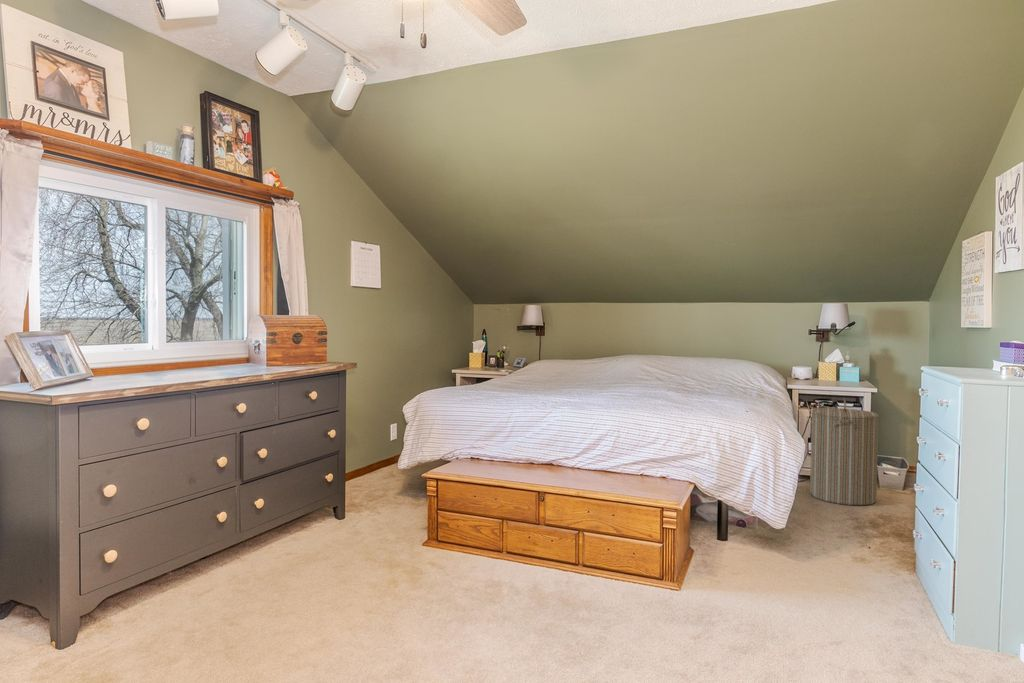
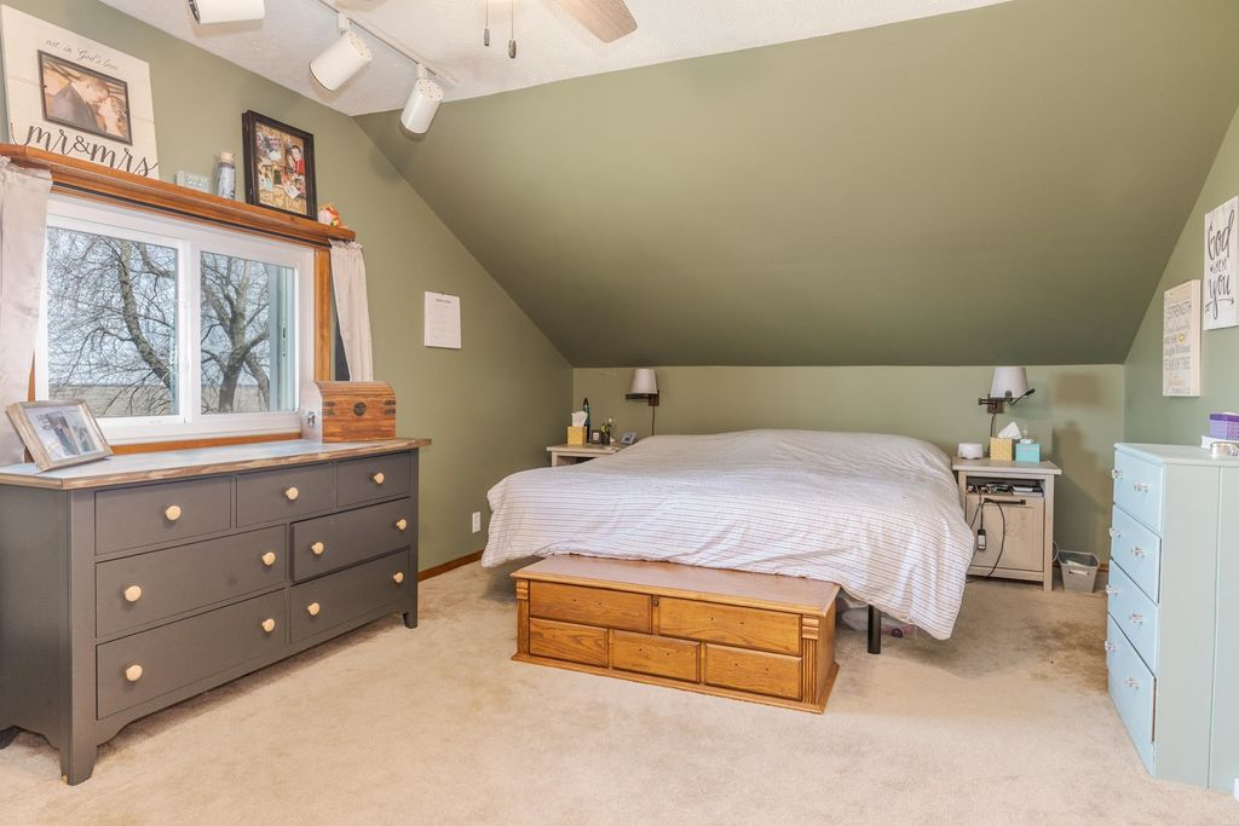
- laundry hamper (843, 447)
